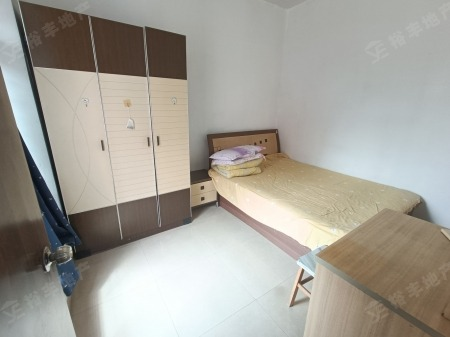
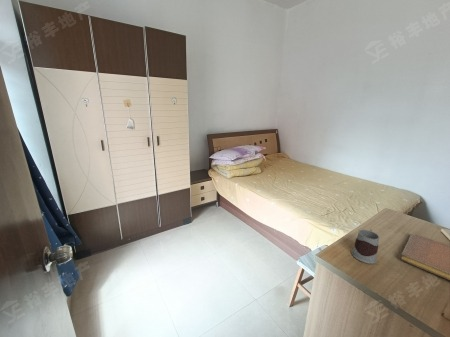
+ mug (366, 243)
+ notebook (431, 254)
